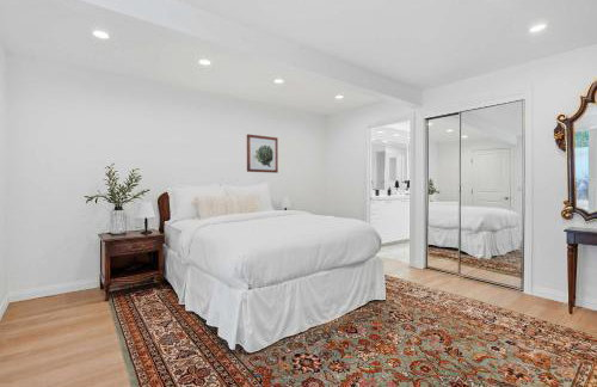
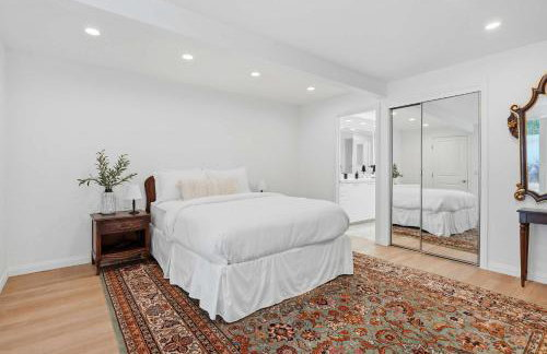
- wall art (263, 154)
